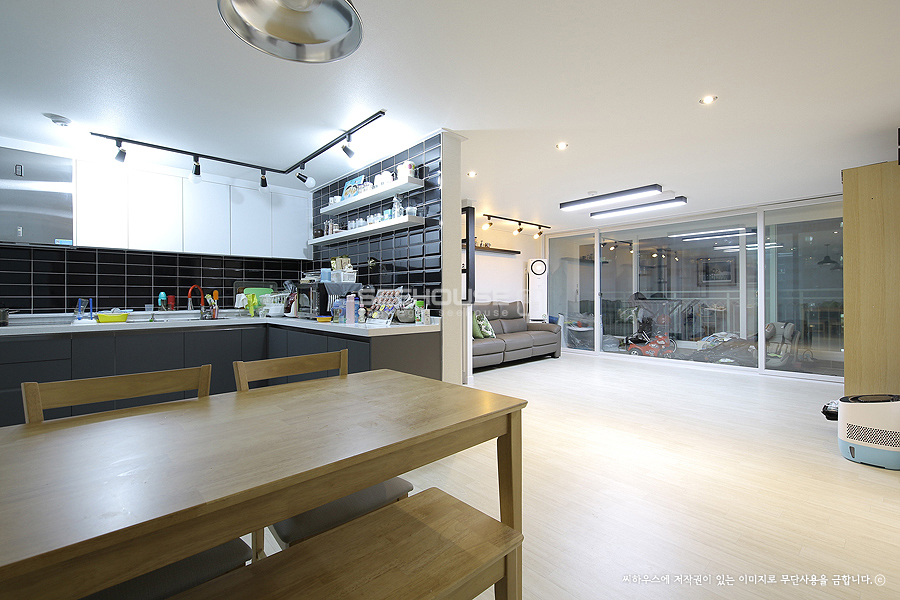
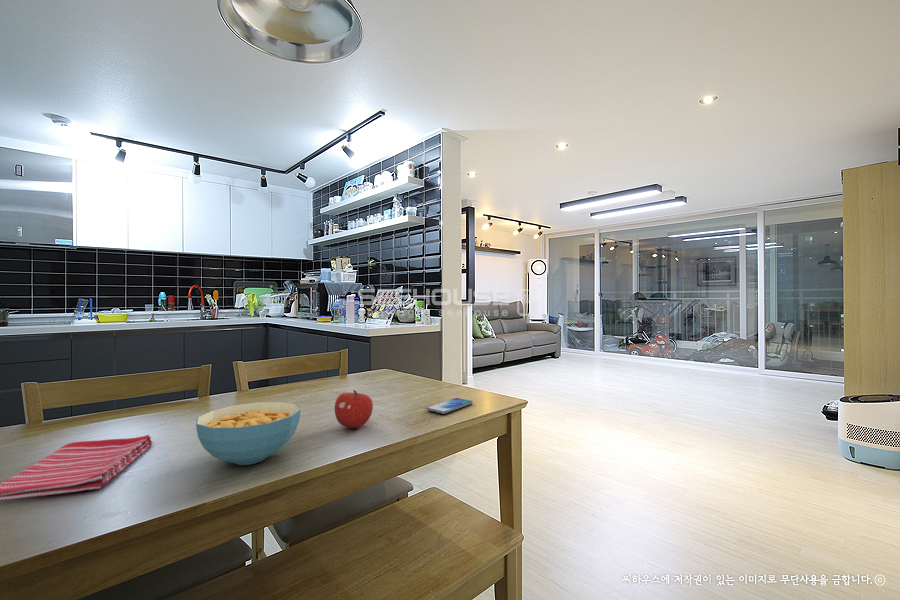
+ fruit (353, 407)
+ dish towel (80, 463)
+ smartphone (450, 405)
+ cereal bowl (250, 436)
